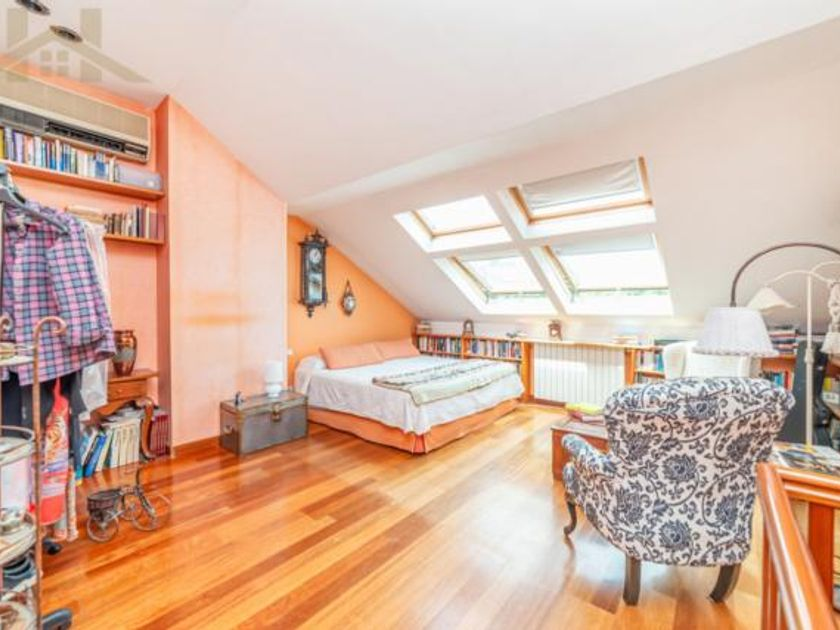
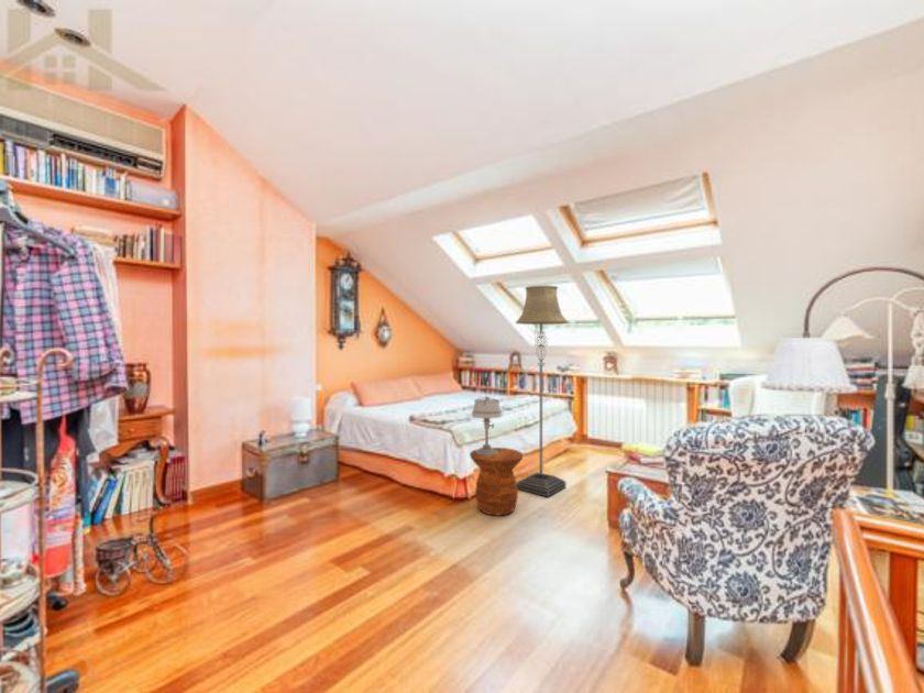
+ floor lamp (541, 387)
+ table lamp (486, 424)
+ side table (496, 481)
